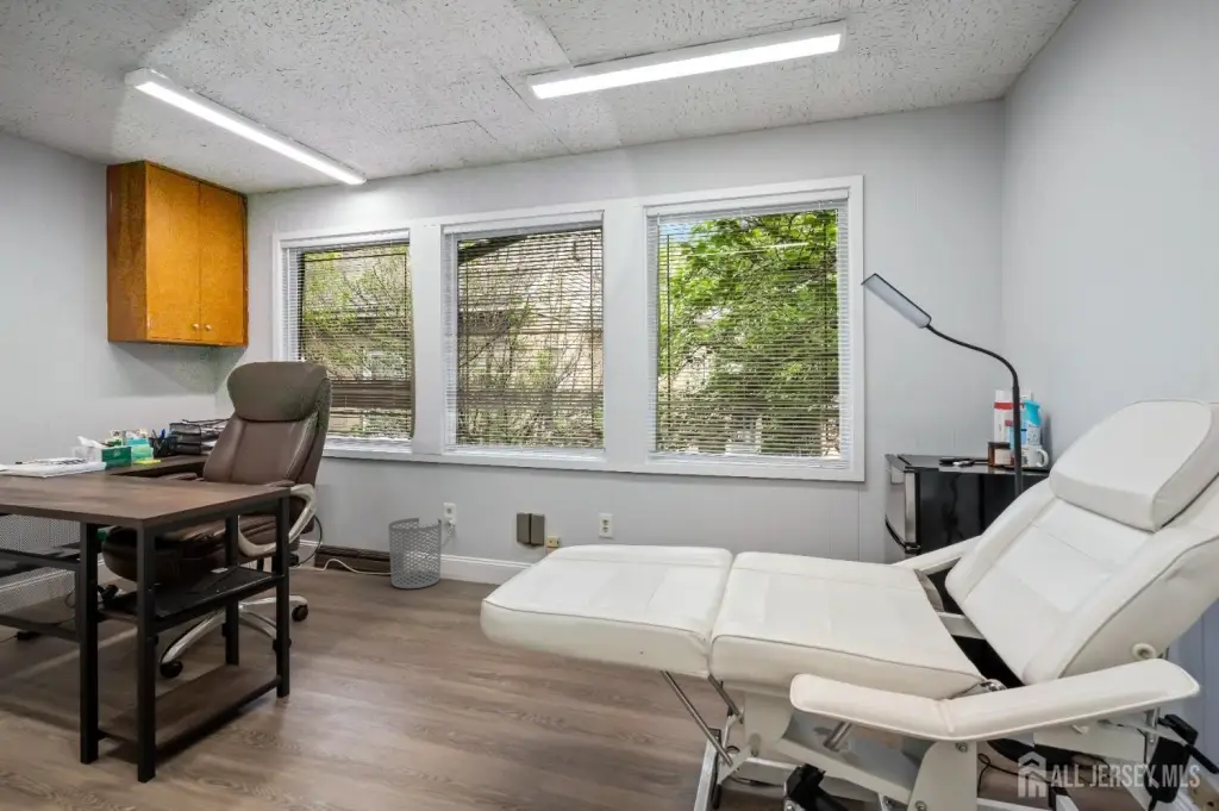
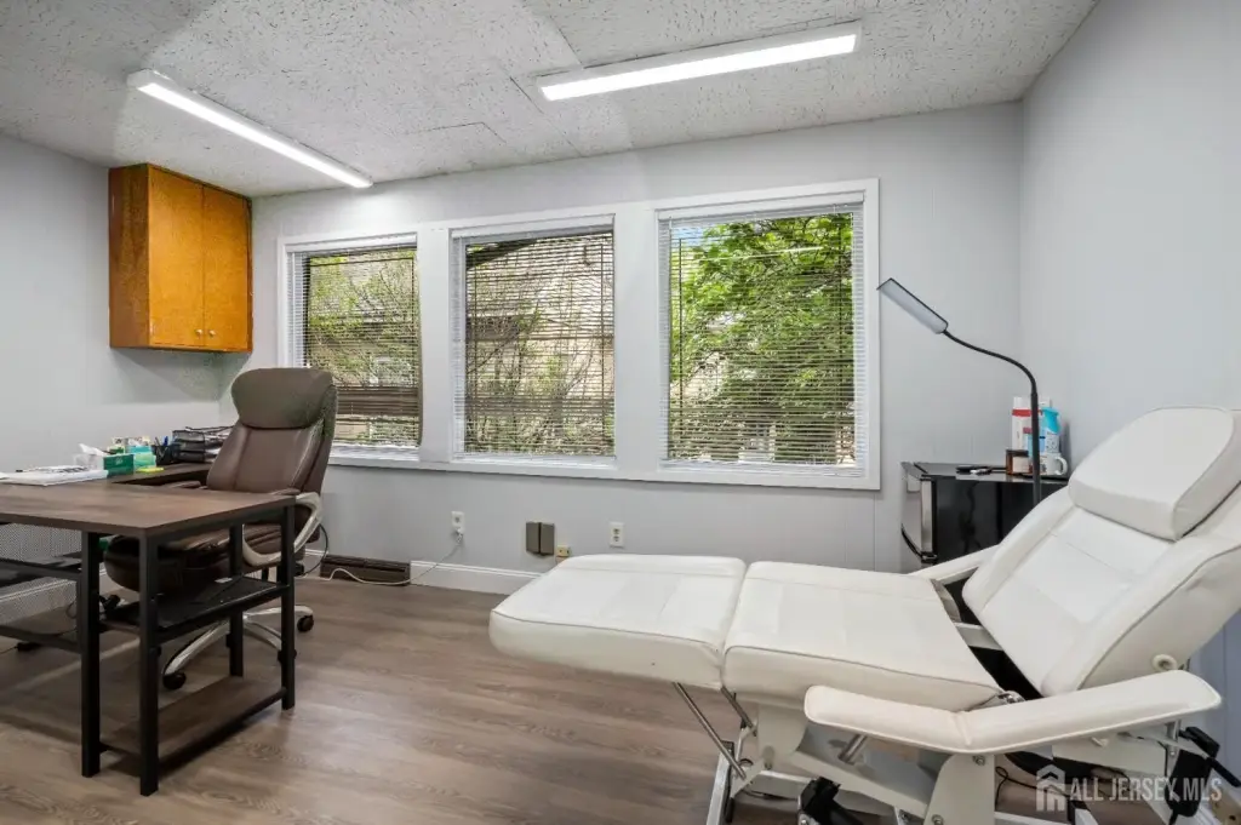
- waste bin (415, 551)
